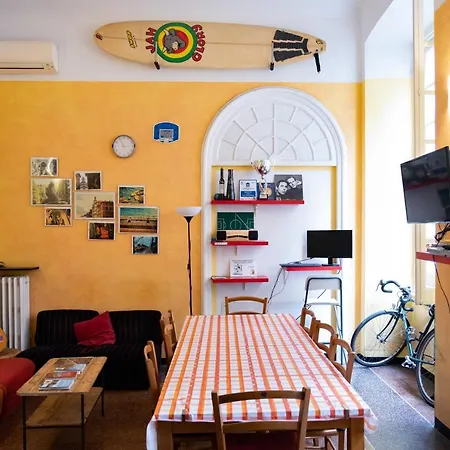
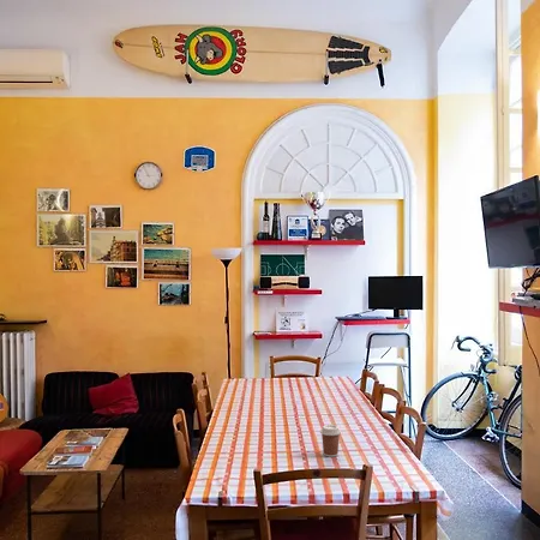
+ coffee cup (330, 440)
